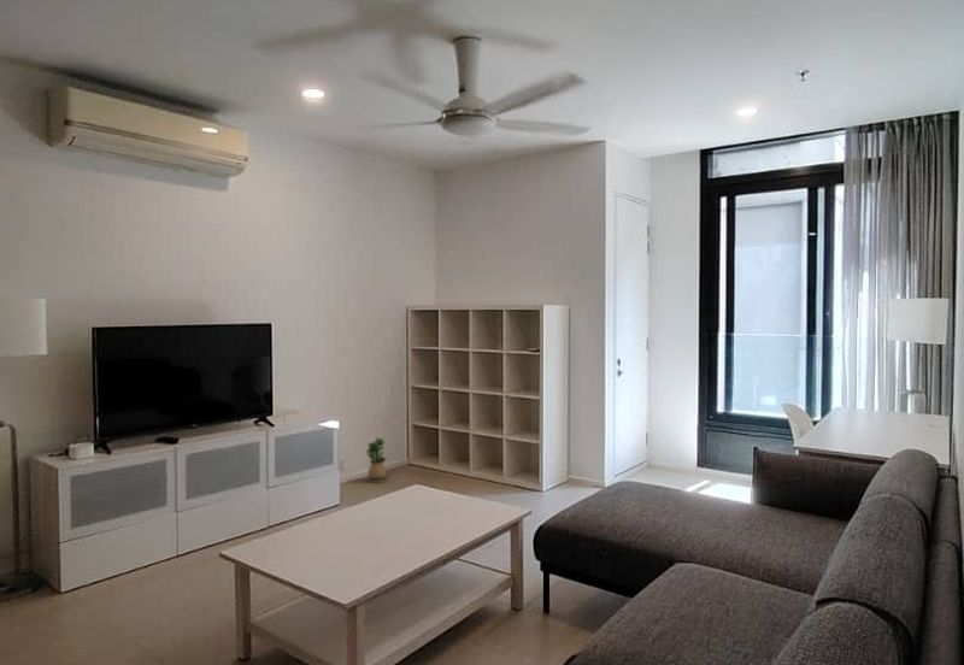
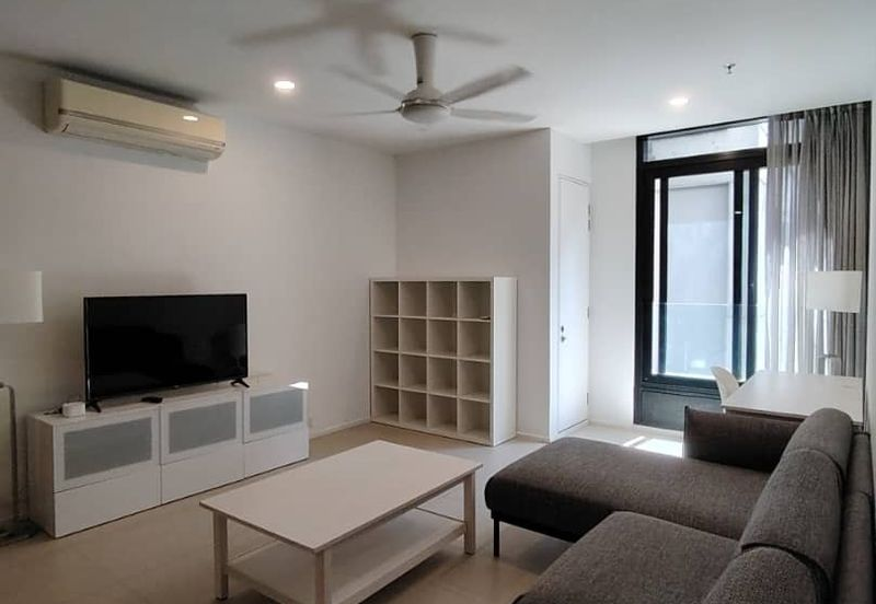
- potted plant (375, 459)
